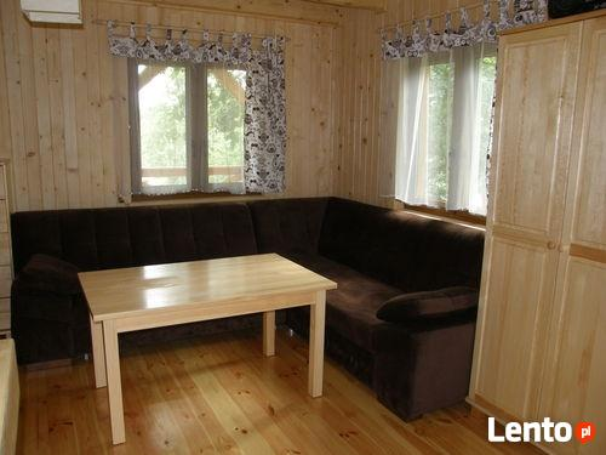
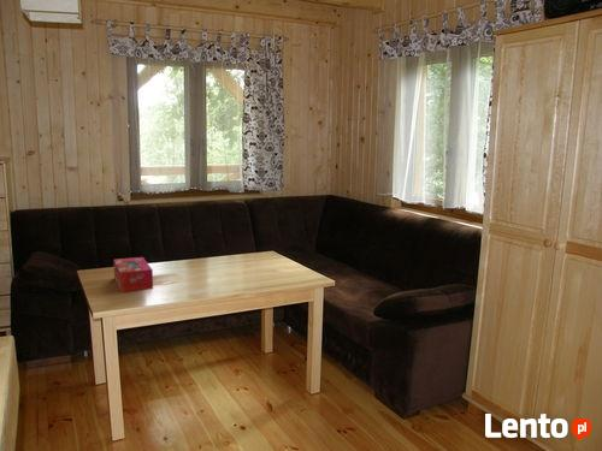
+ tissue box (132, 273)
